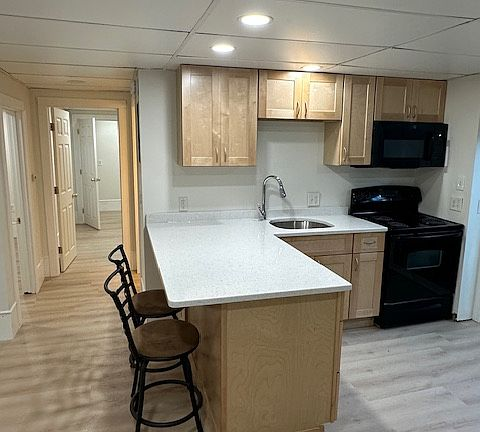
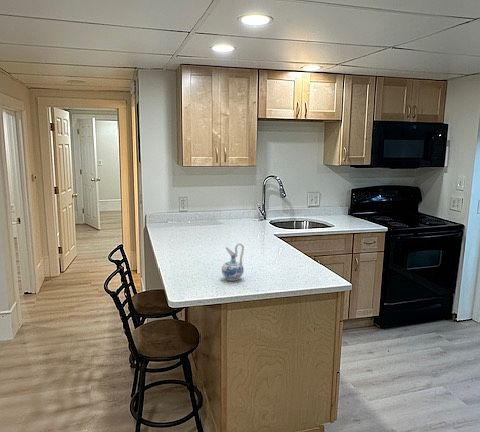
+ ceramic pitcher (232, 261)
